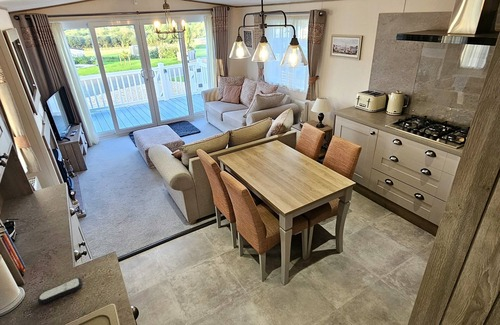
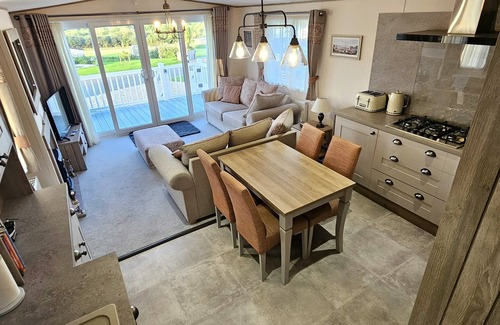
- remote control (60, 290)
